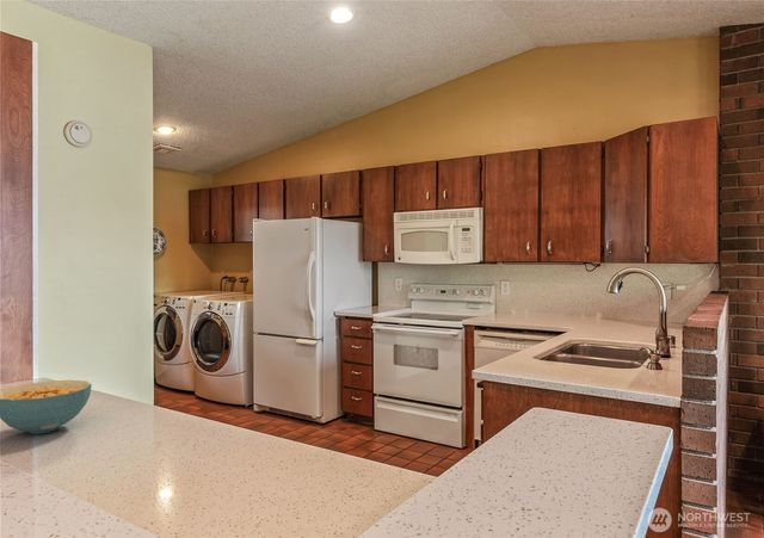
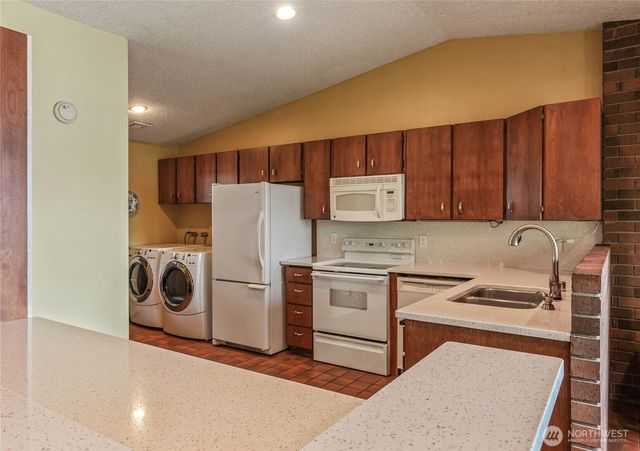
- cereal bowl (43, 409)
